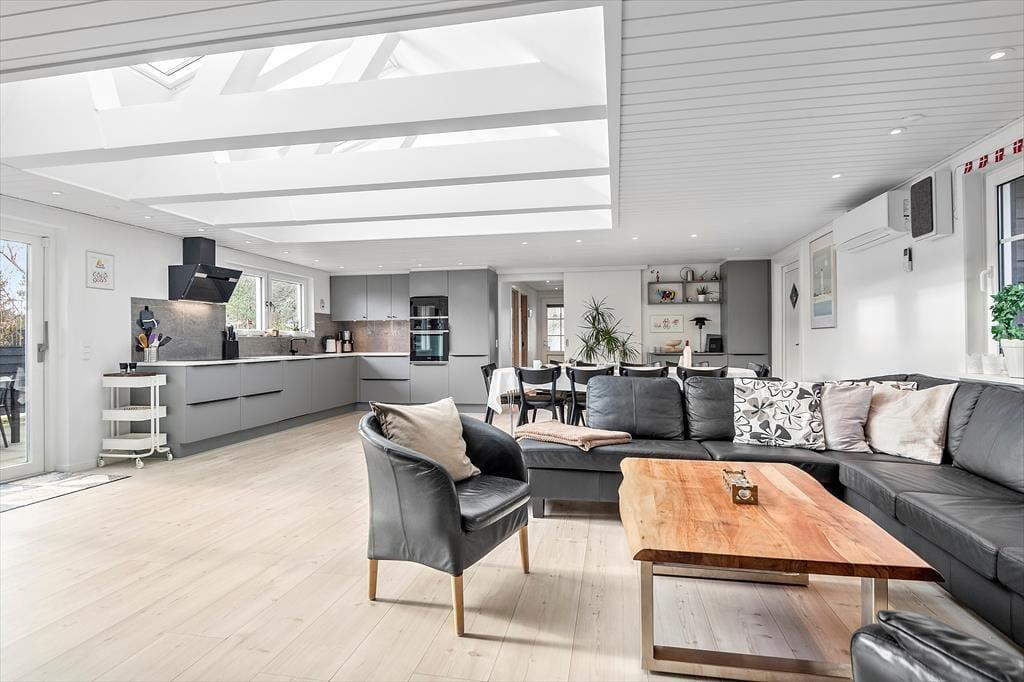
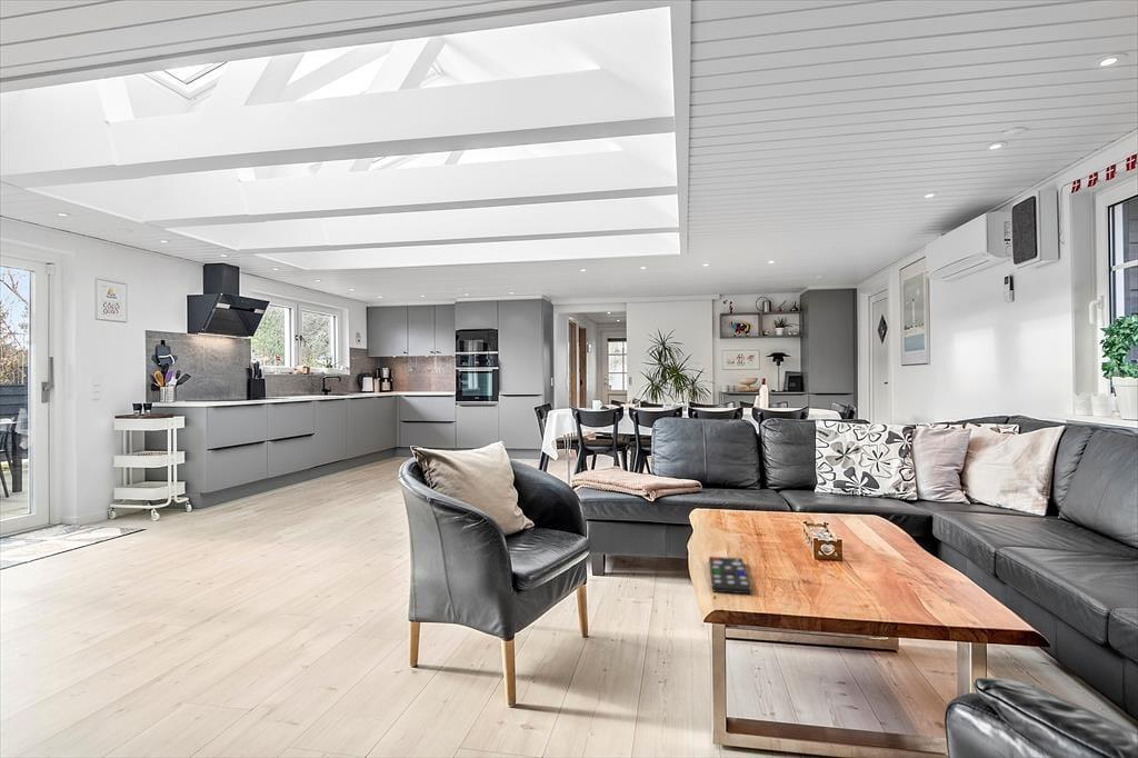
+ remote control (728, 572)
